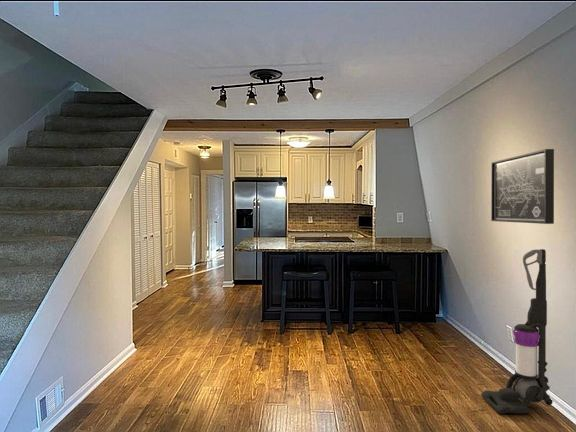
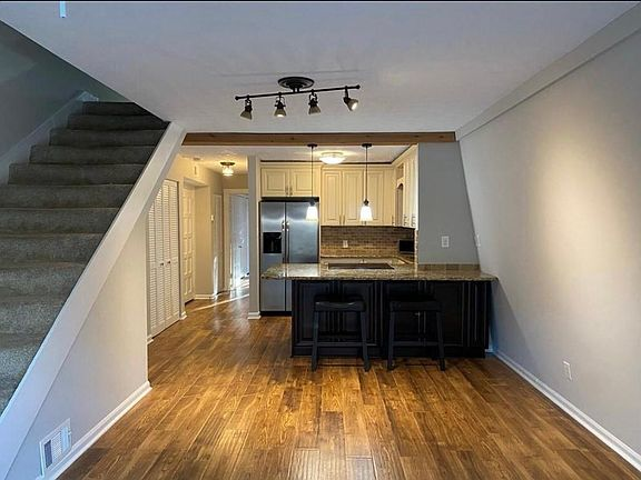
- wall art (518, 189)
- vacuum cleaner (520, 327)
